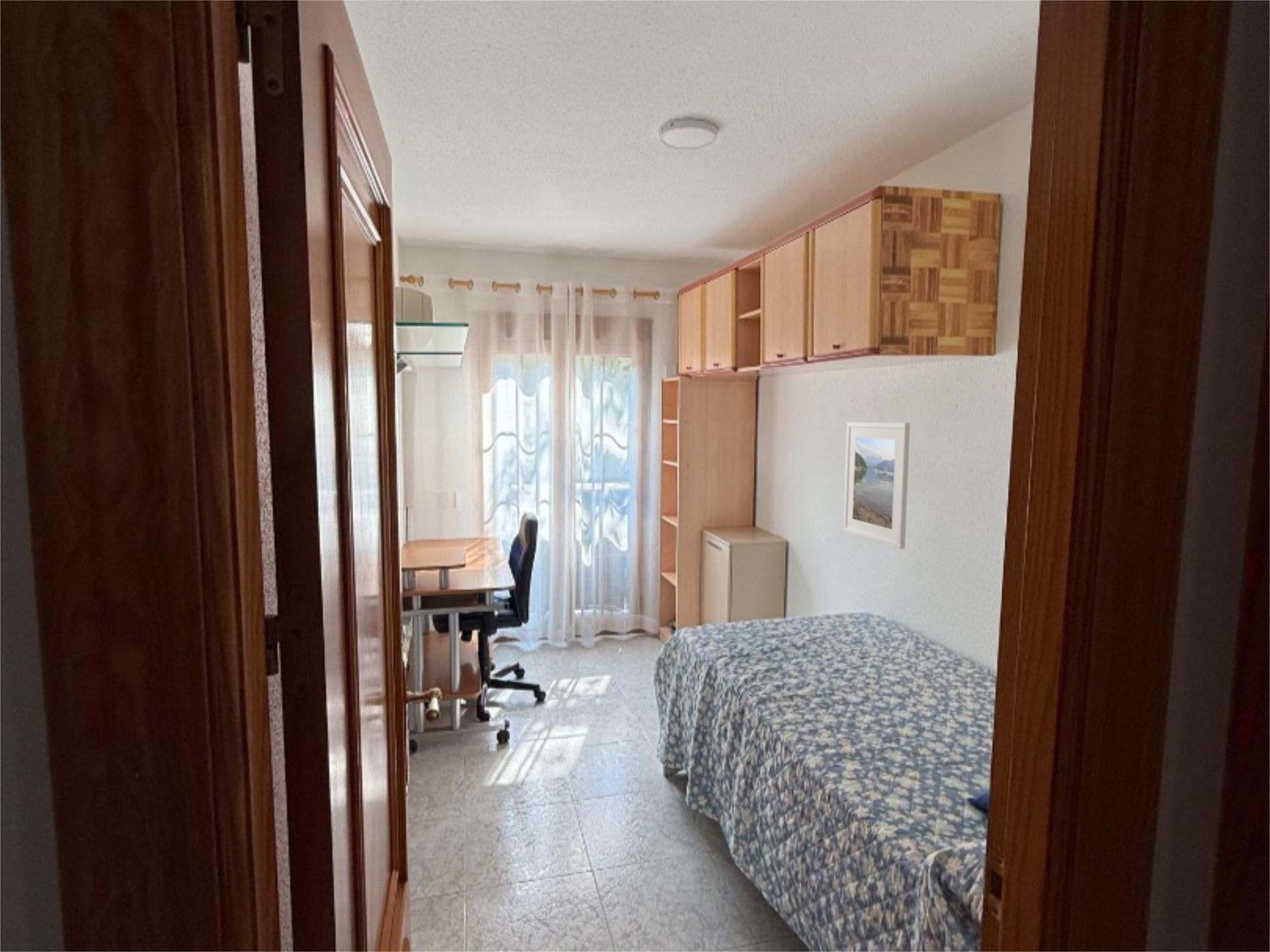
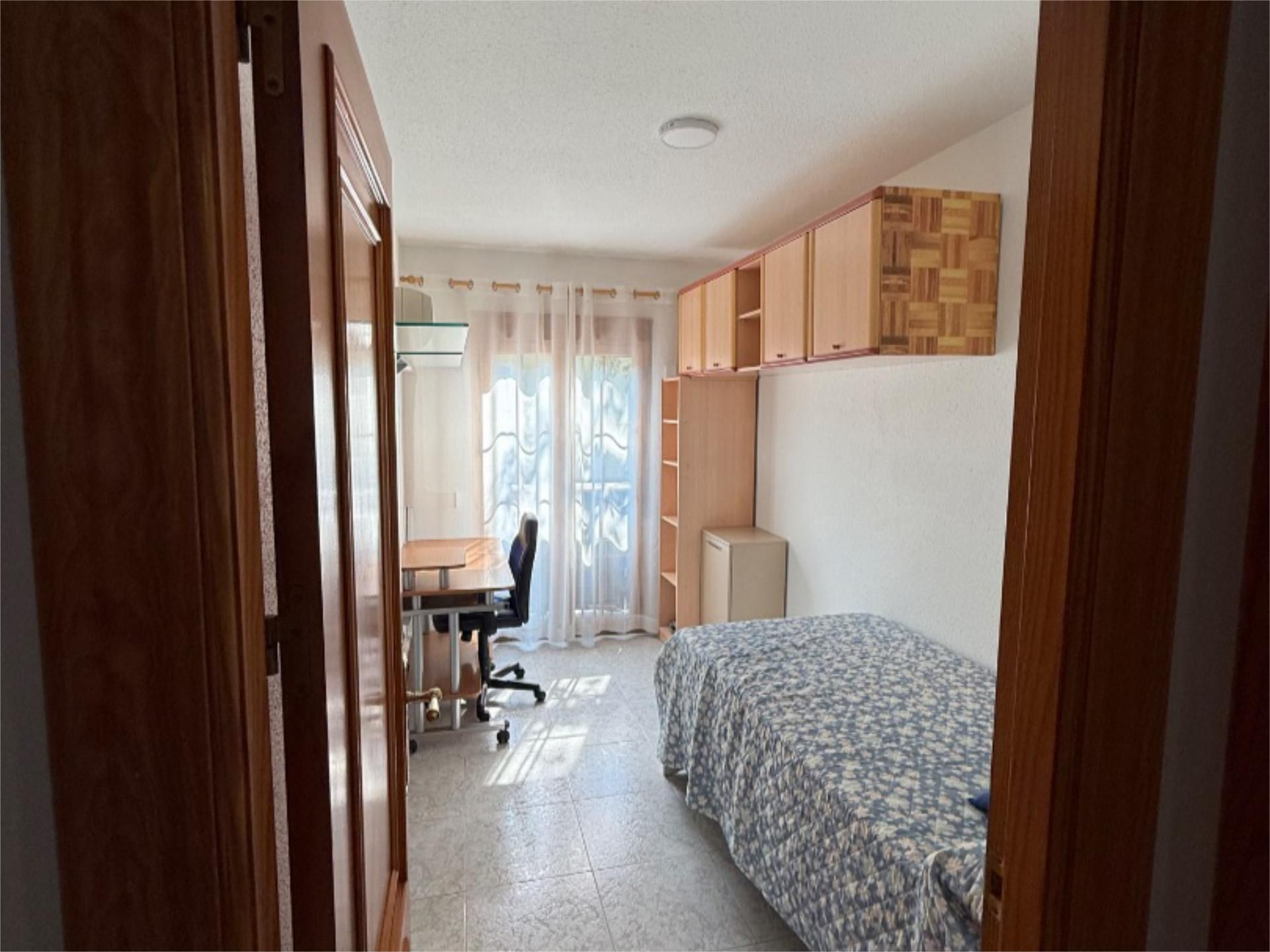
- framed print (874, 481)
